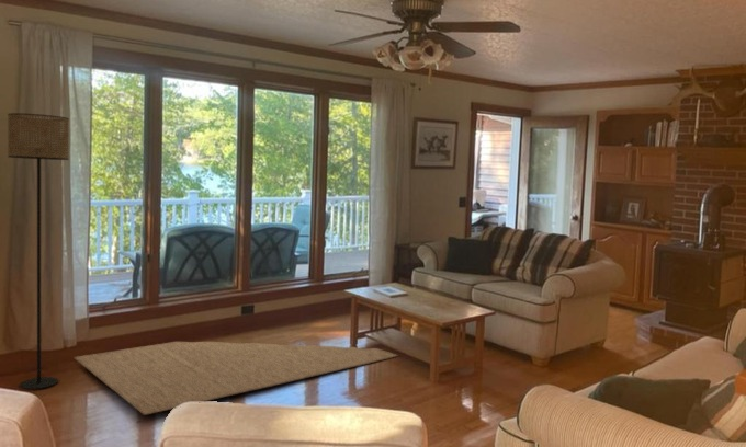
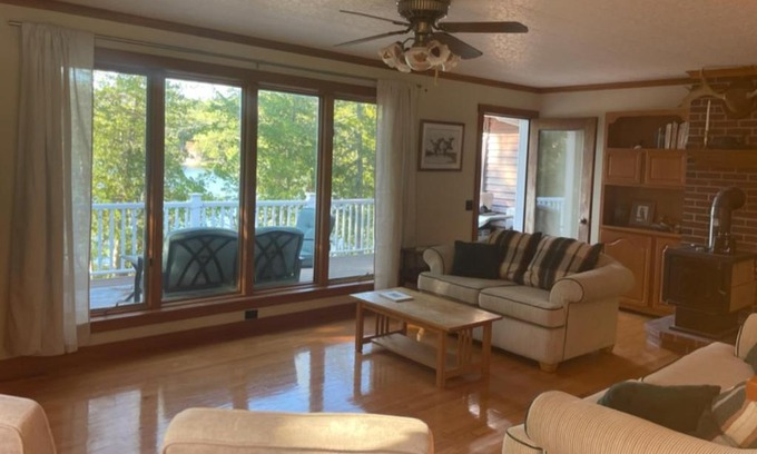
- rug (241, 356)
- floor lamp (38, 252)
